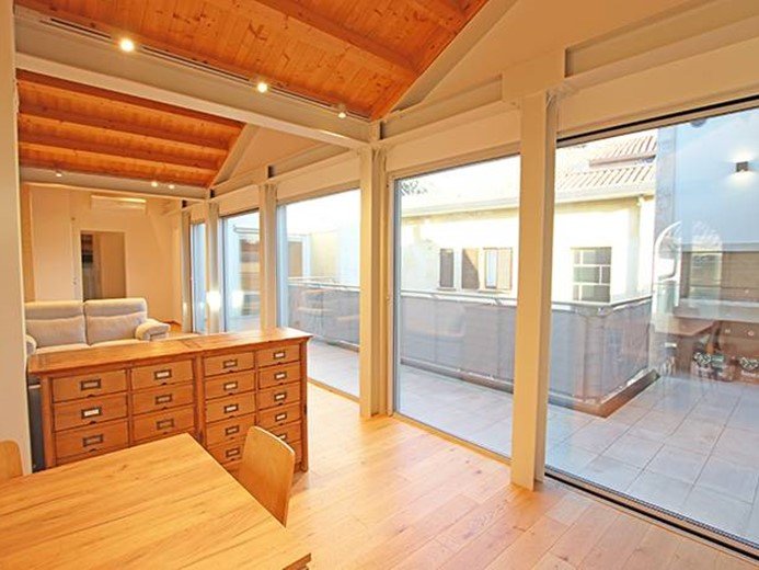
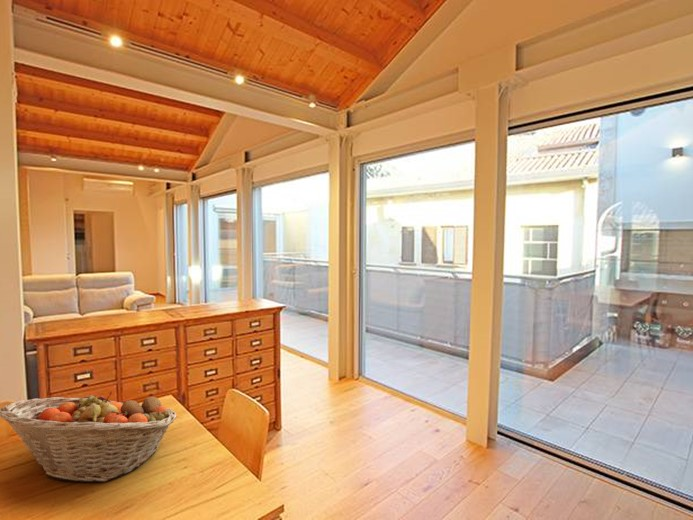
+ fruit basket (94, 424)
